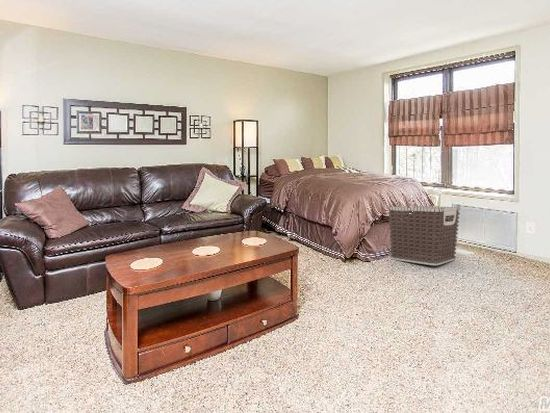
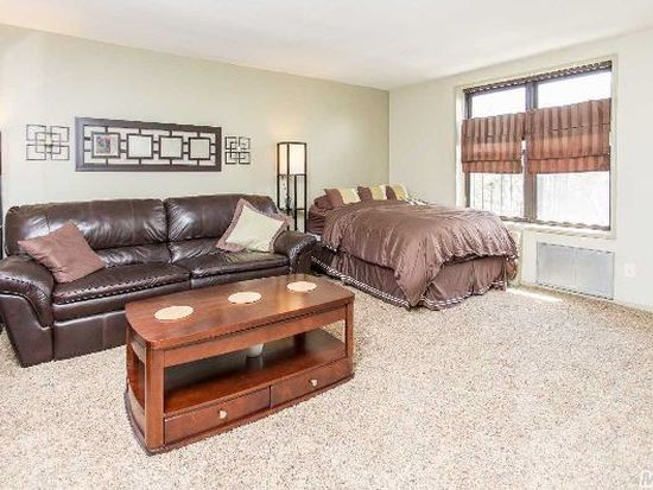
- clothes hamper (423, 233)
